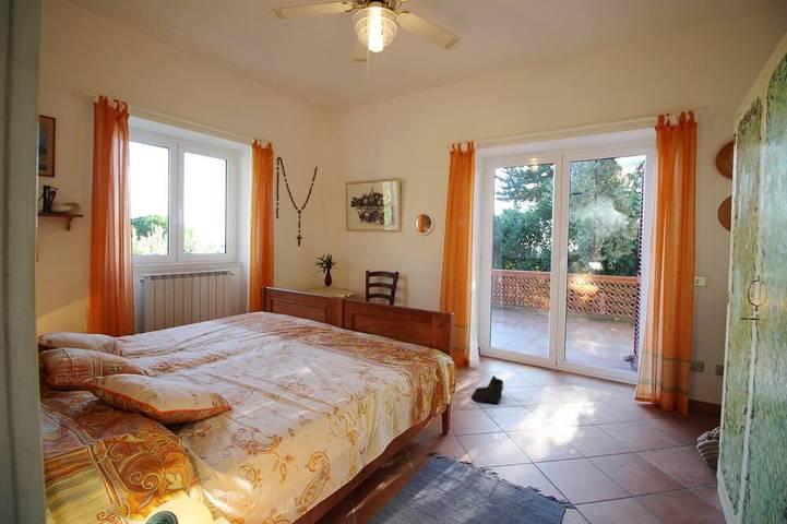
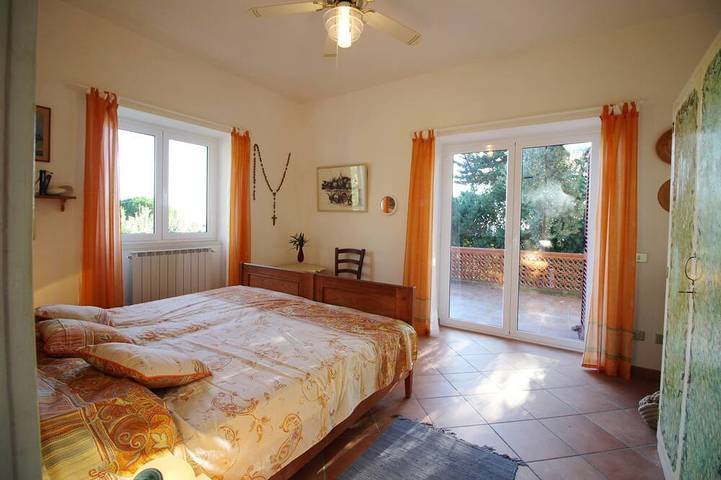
- boots (487, 388)
